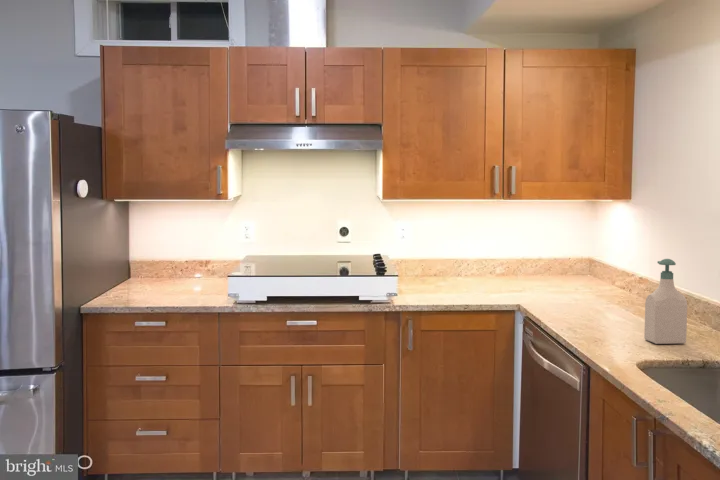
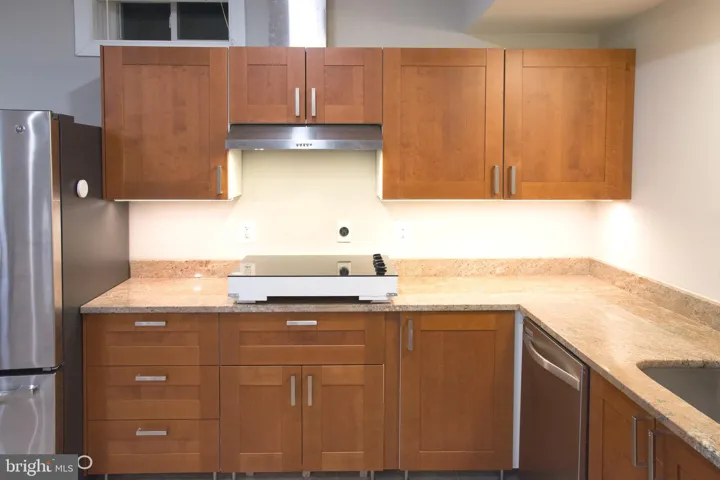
- soap bottle (664, 299)
